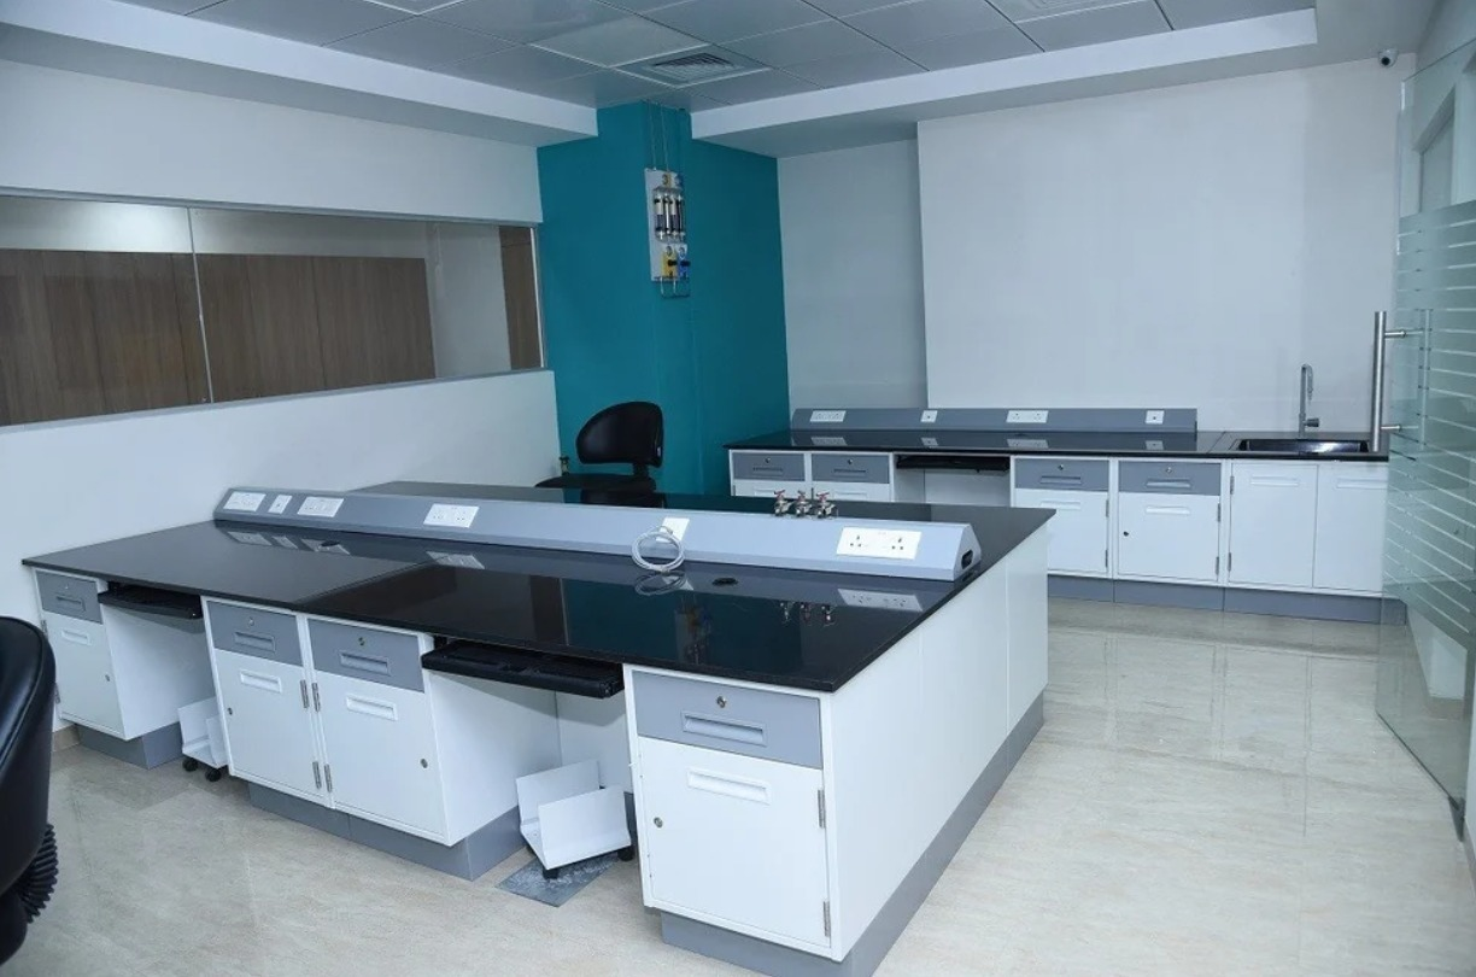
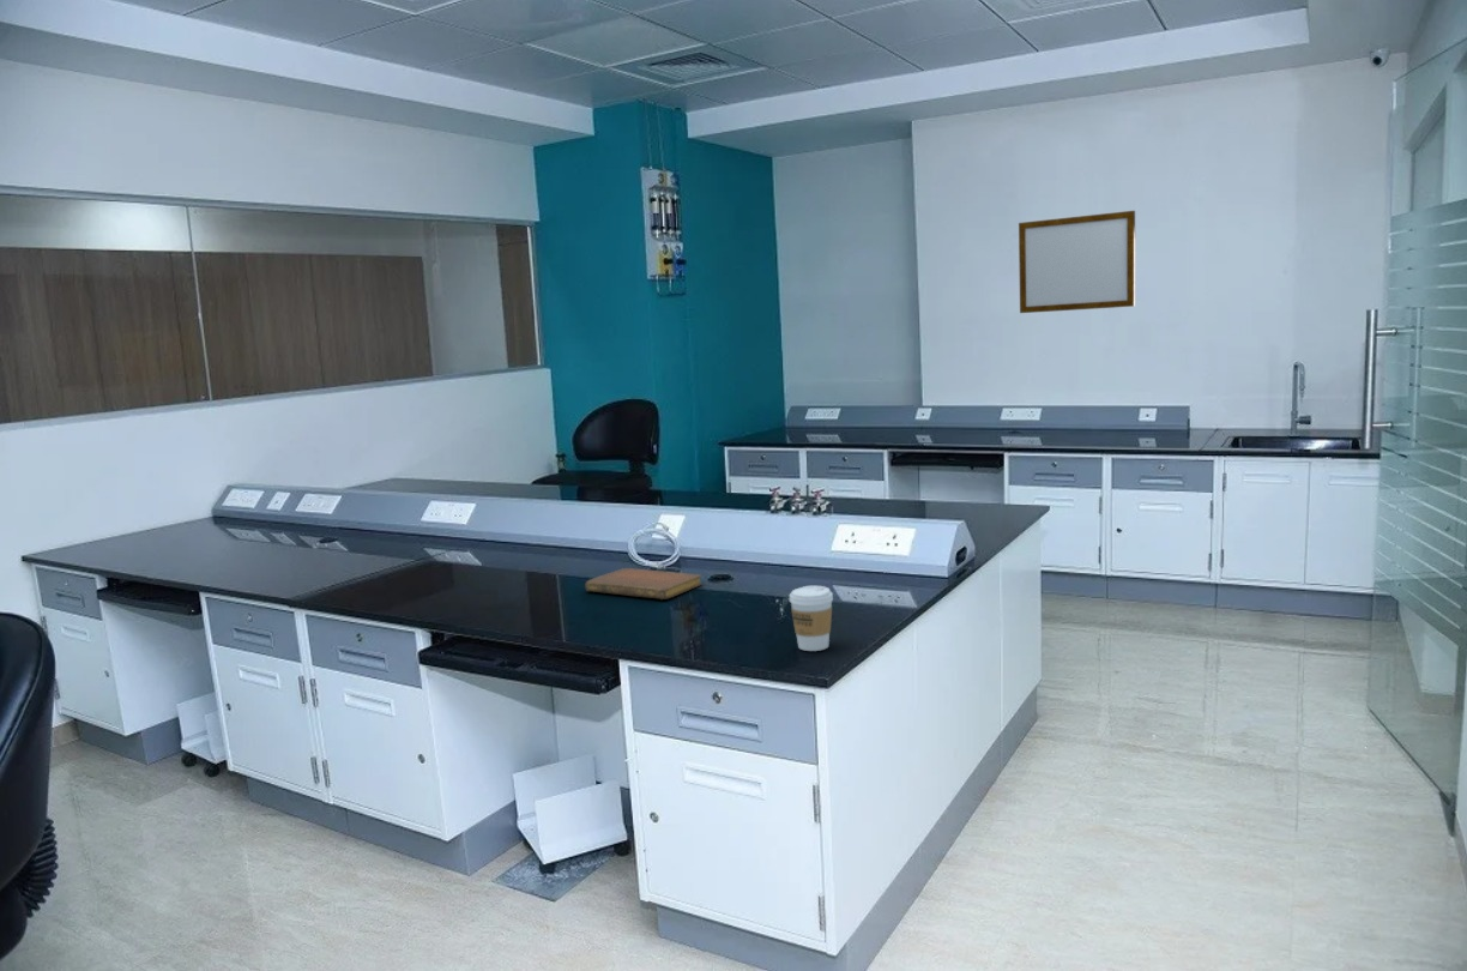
+ coffee cup (811, 617)
+ notebook (644, 583)
+ writing board (1075, 264)
